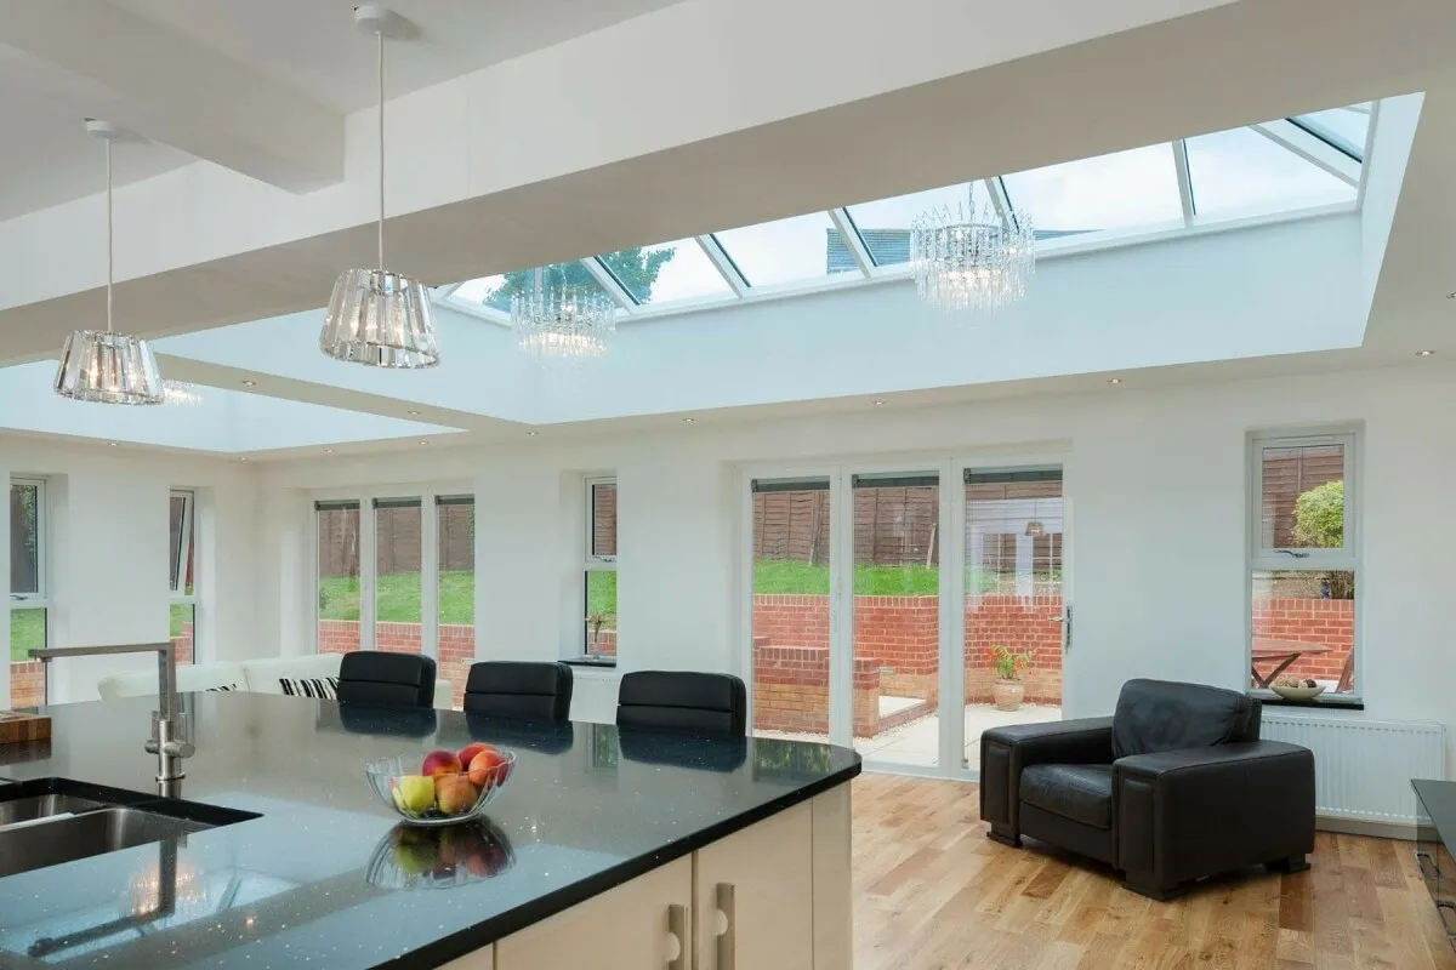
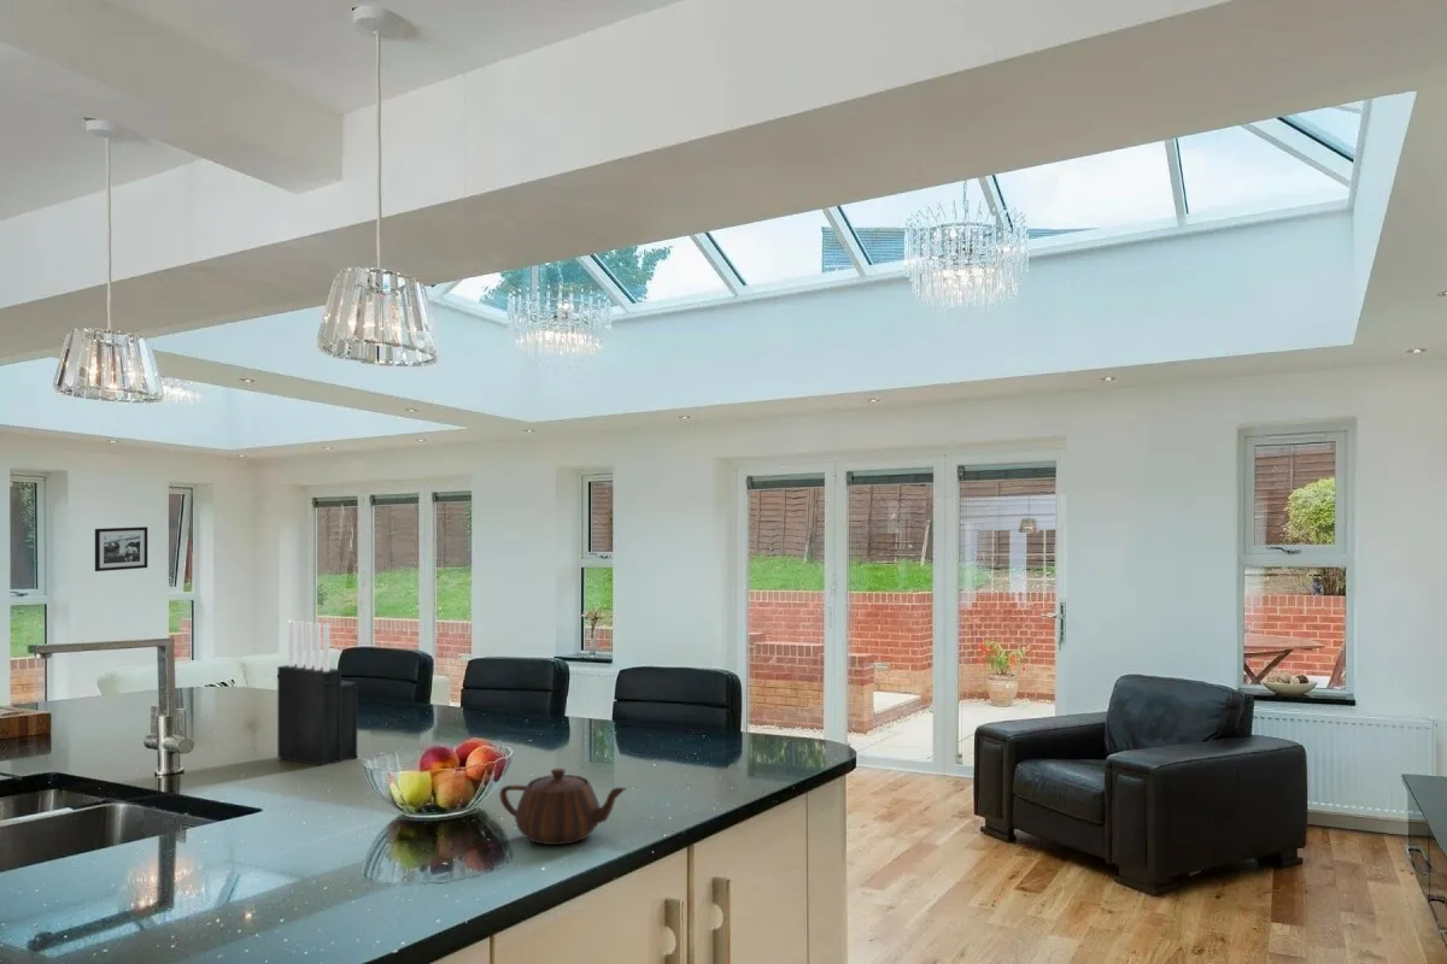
+ picture frame (122, 548)
+ teapot (562, 803)
+ knife block (321, 688)
